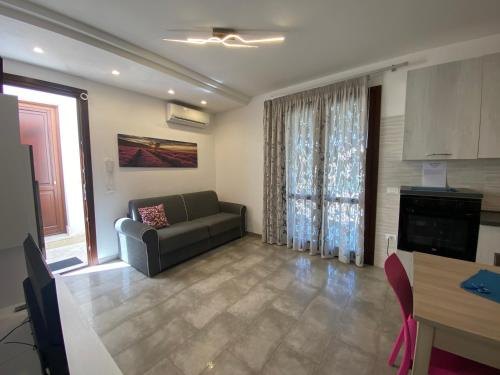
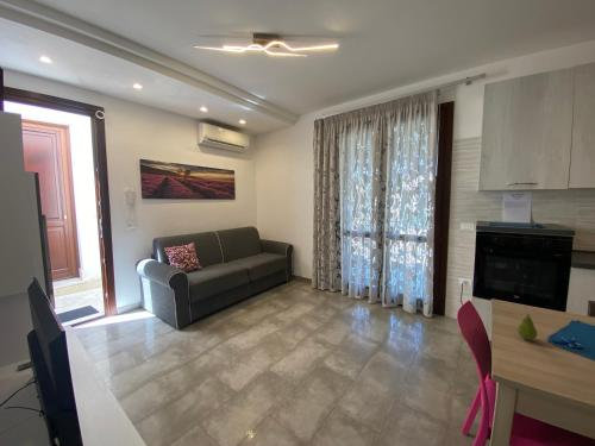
+ fruit (527, 326)
